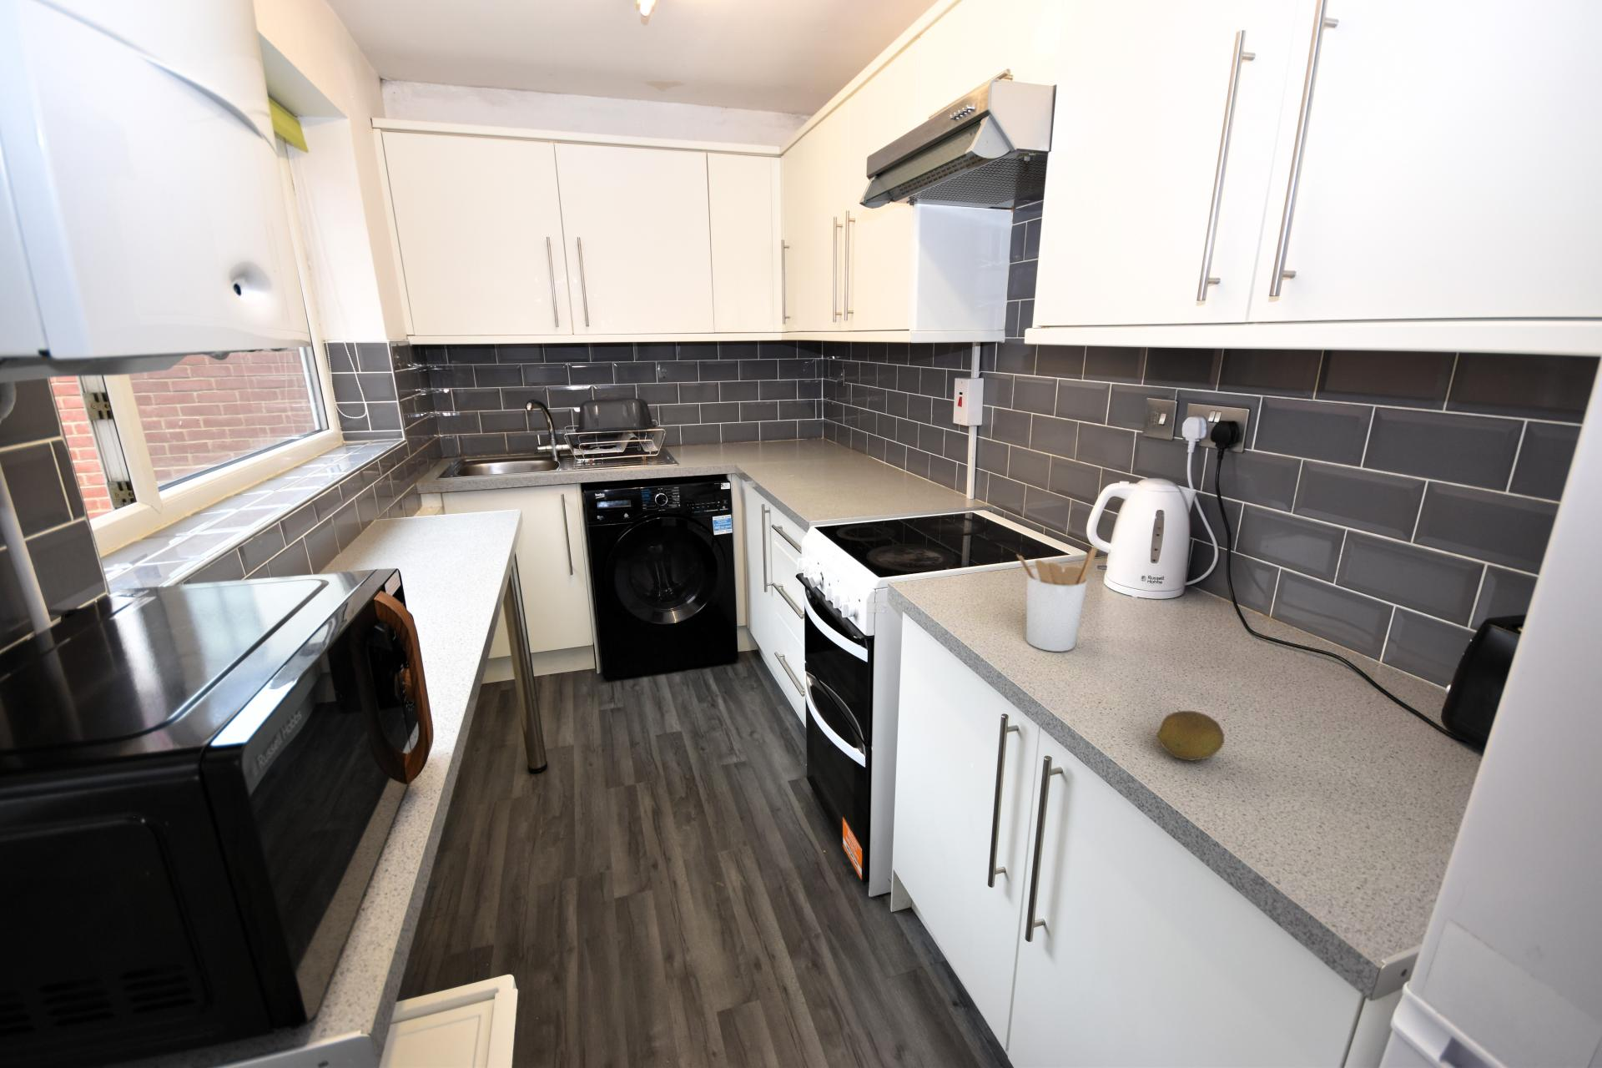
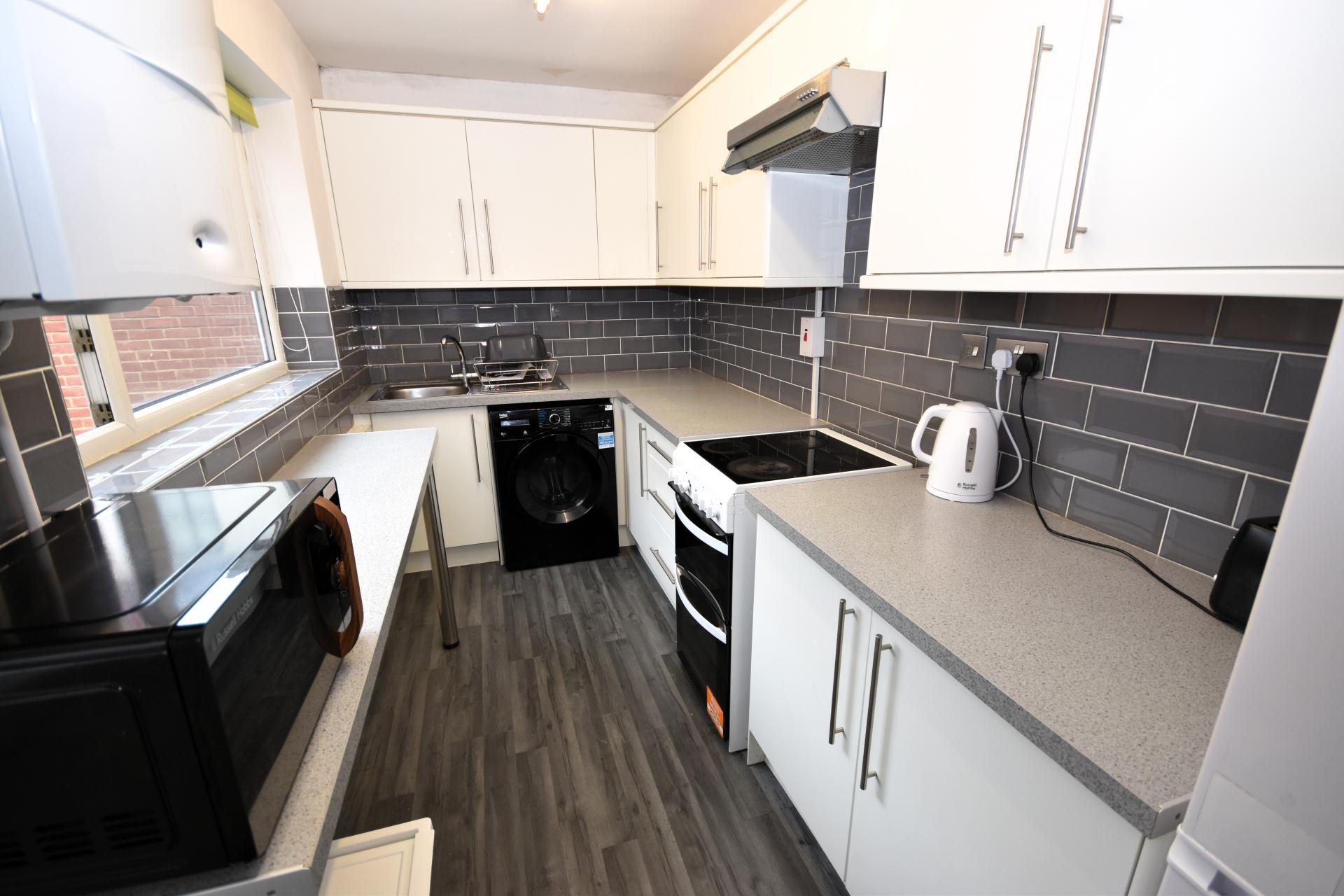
- fruit (1188, 735)
- utensil holder (1055, 598)
